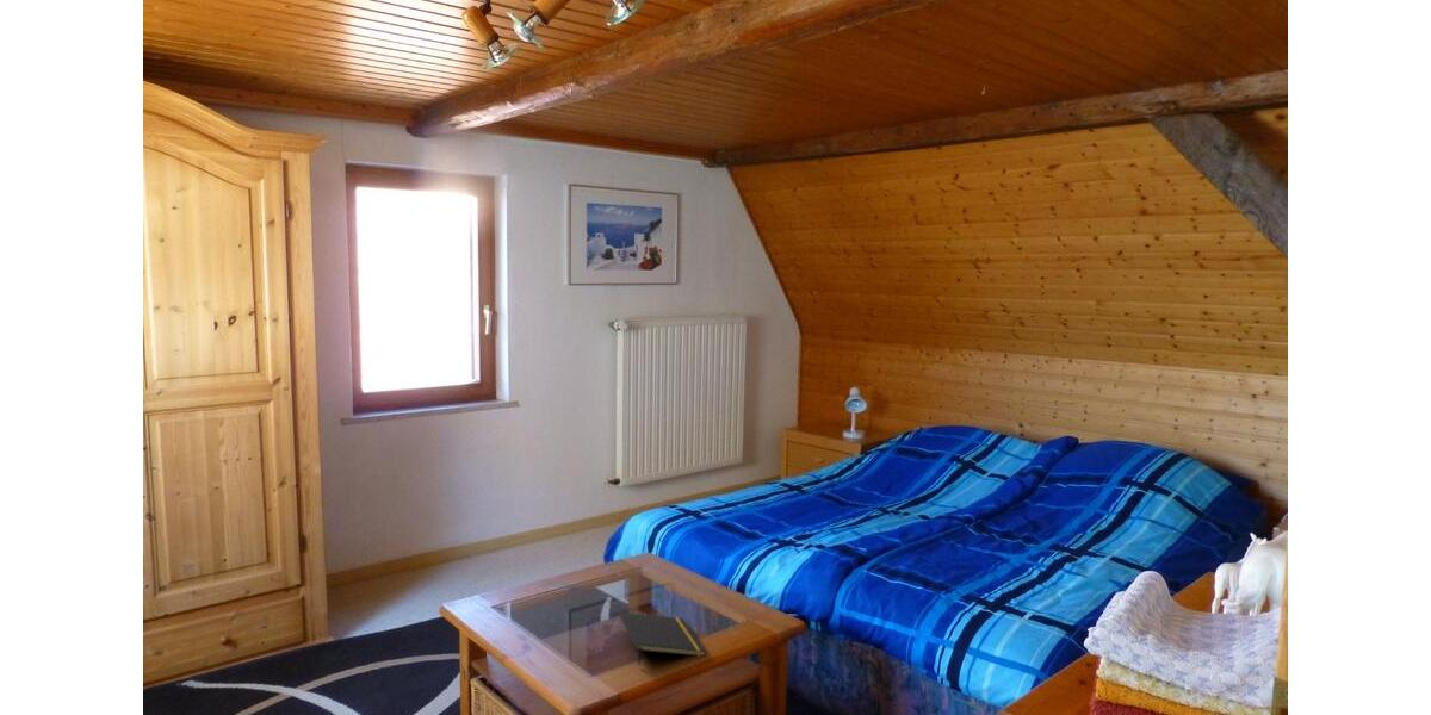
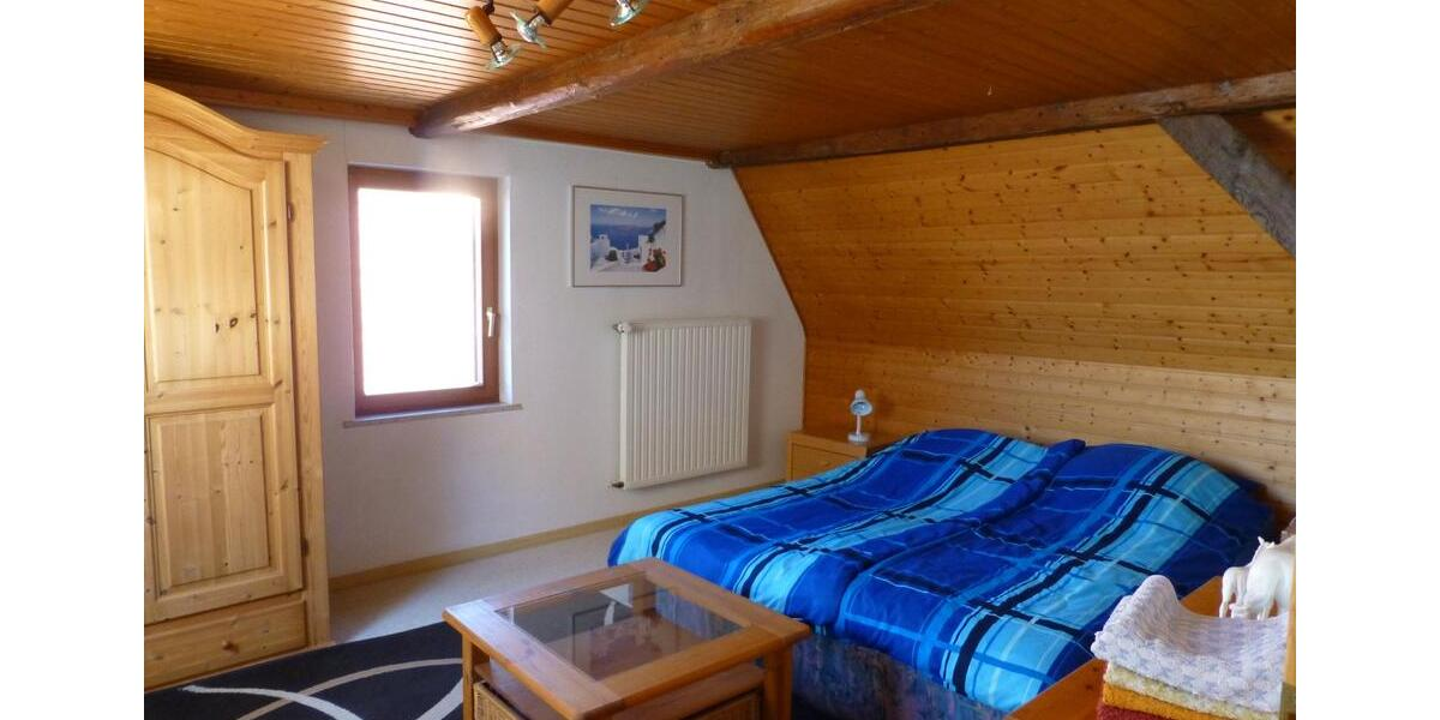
- notepad (661, 633)
